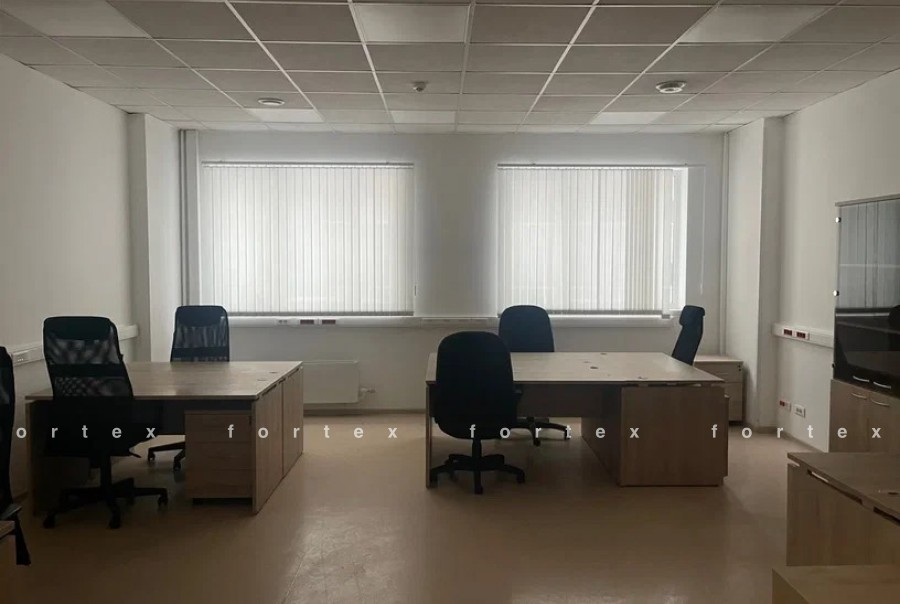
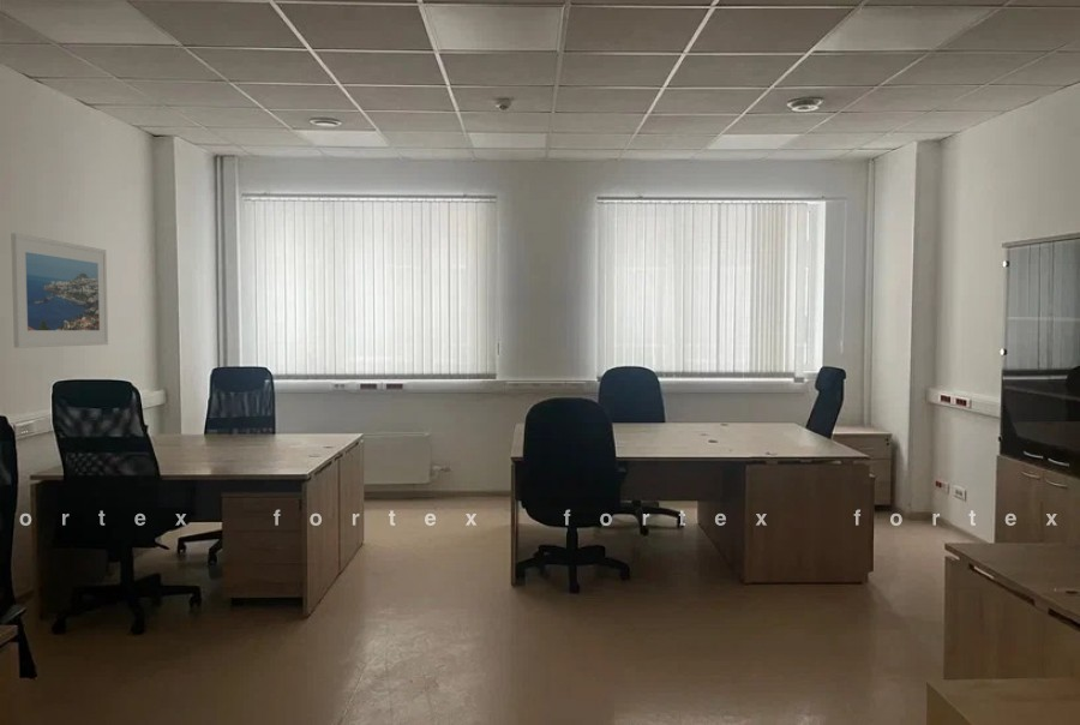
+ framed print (64, 294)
